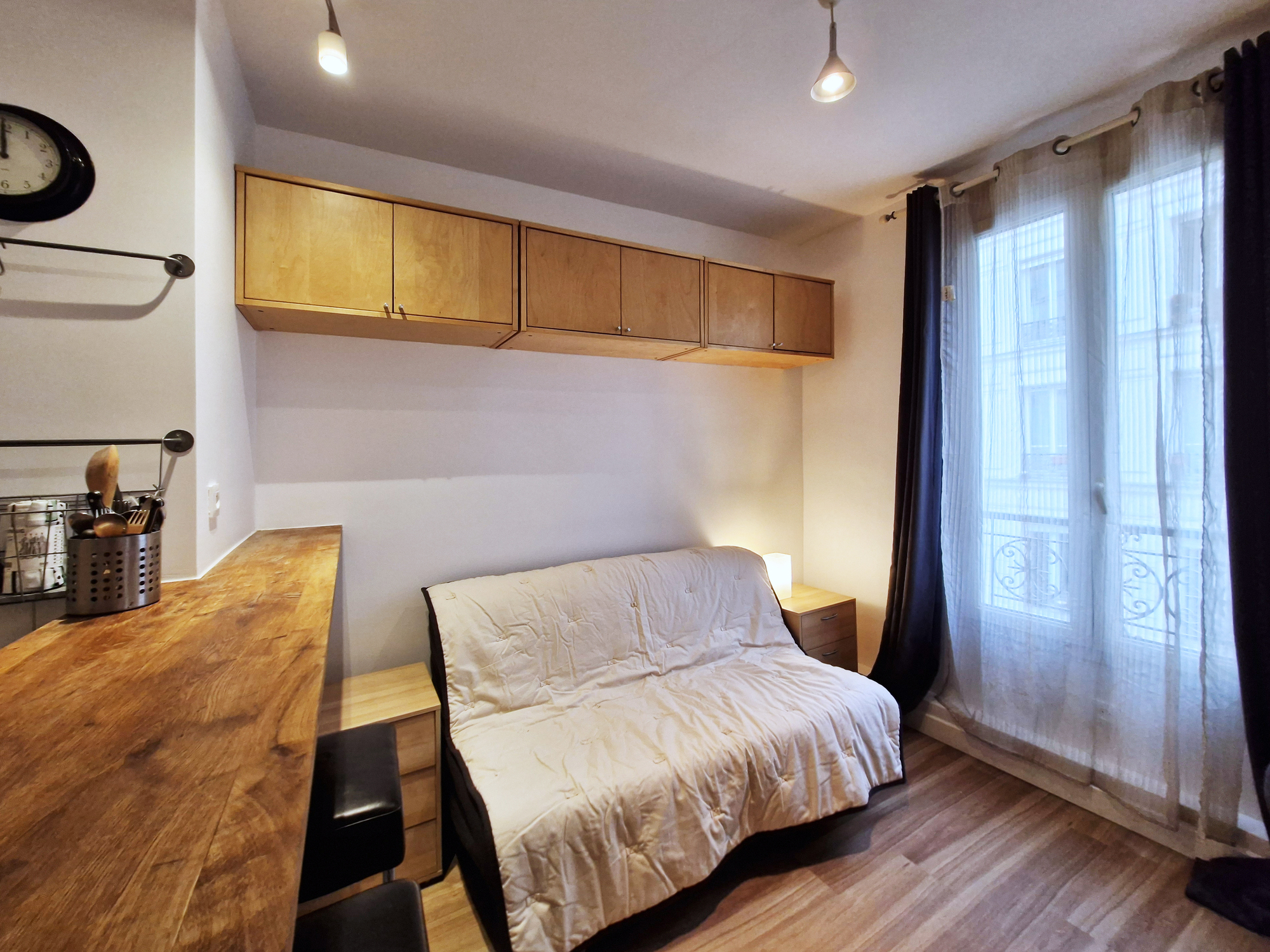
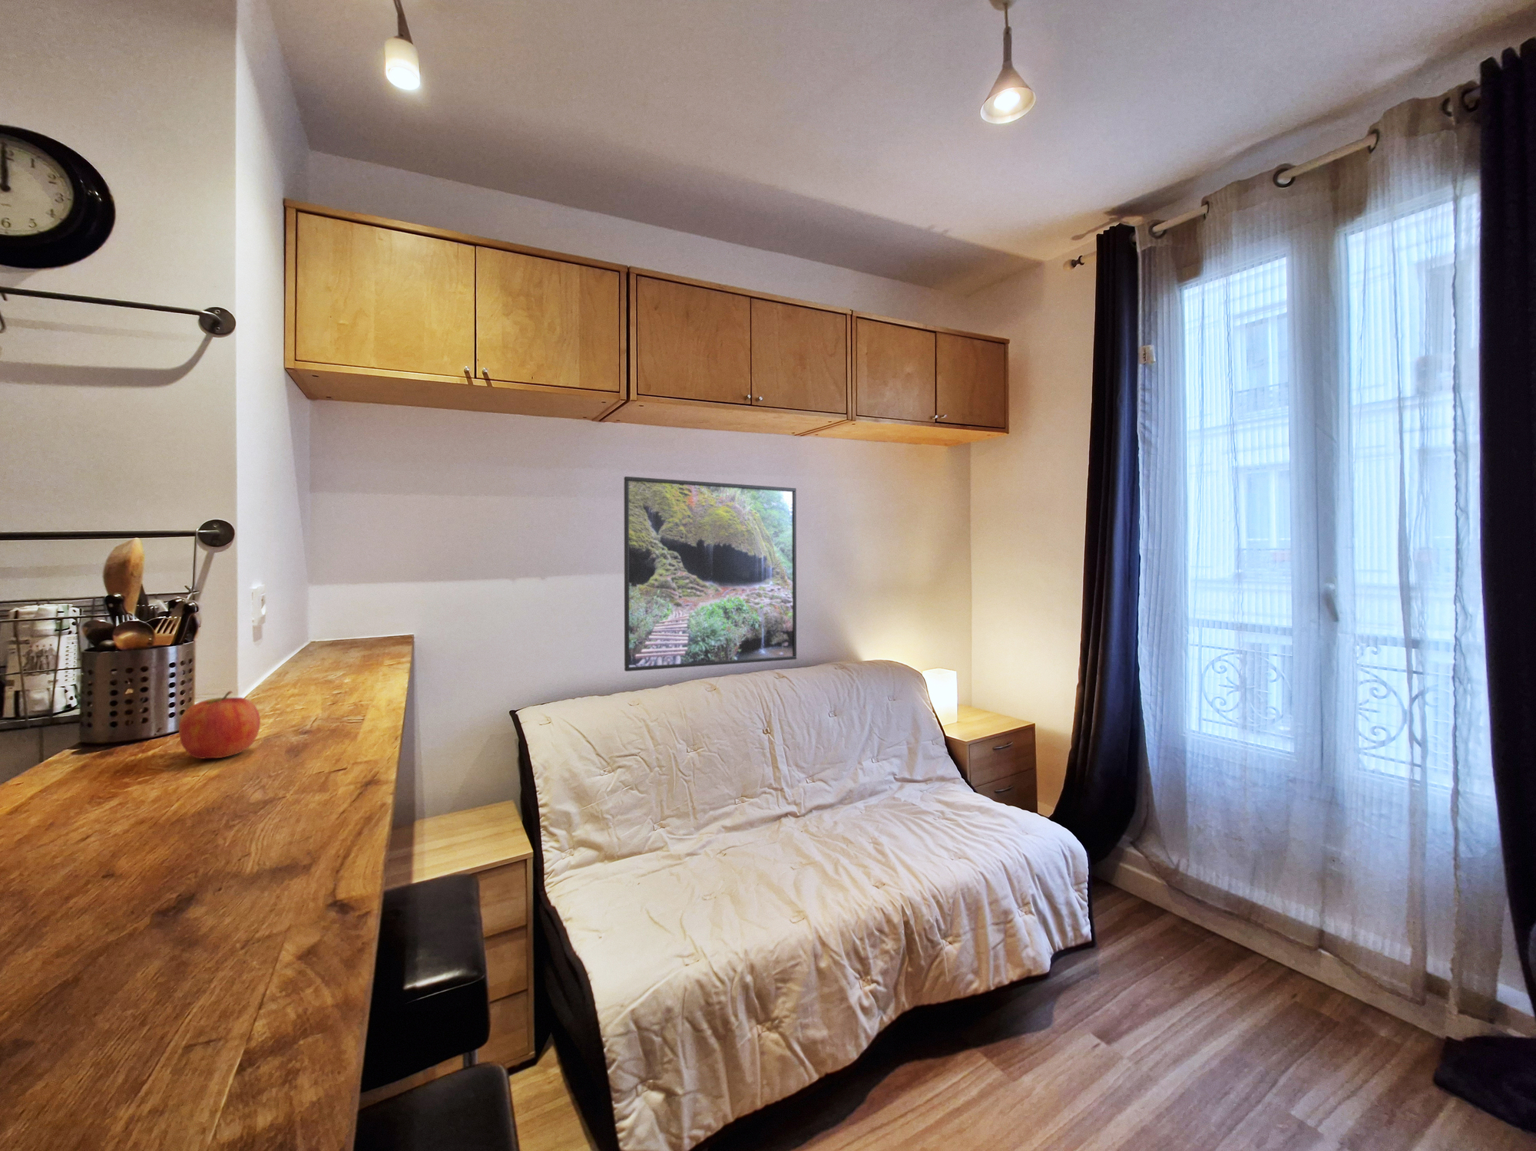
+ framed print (715, 573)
+ fruit (220, 723)
